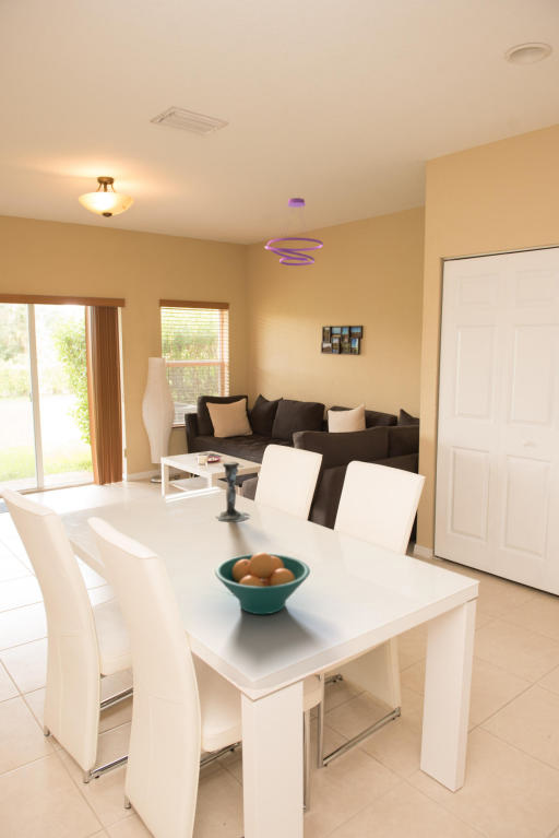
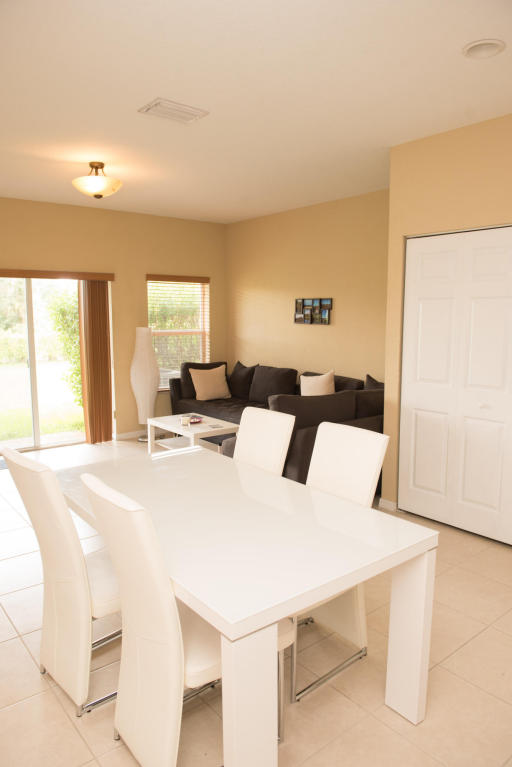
- candle holder (231, 489)
- fruit bowl (262, 579)
- ceiling light fixture (294, 237)
